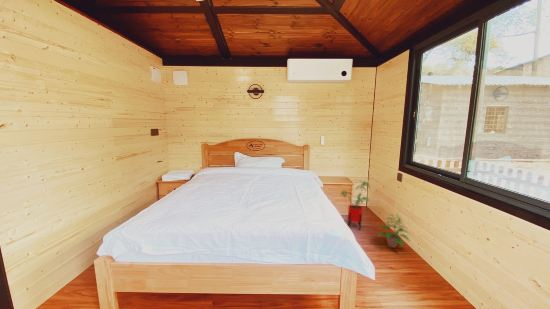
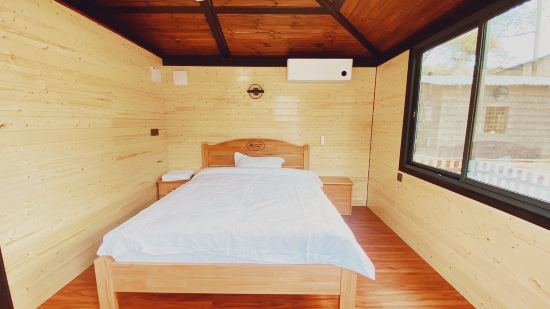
- house plant (358, 204)
- potted plant (394, 231)
